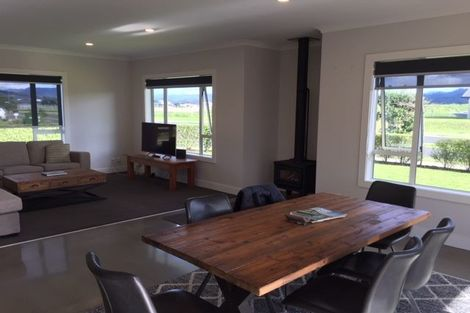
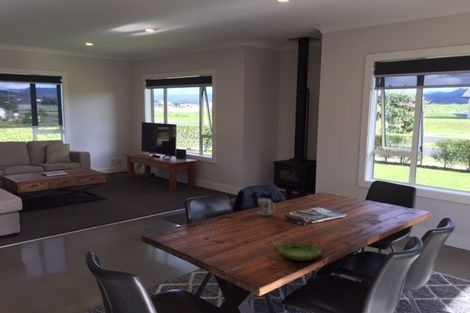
+ saucer (299, 252)
+ mug (266, 207)
